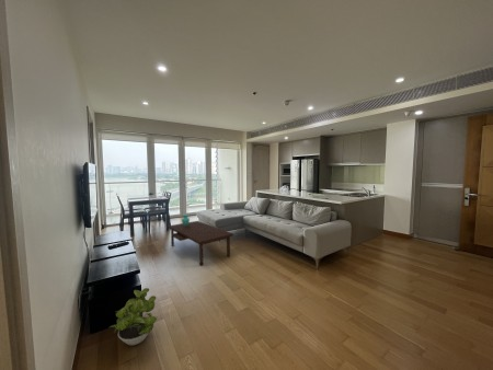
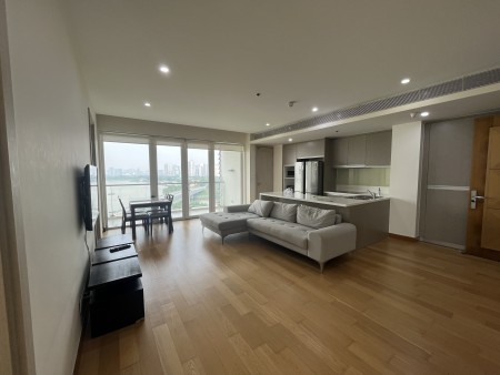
- potted plant (134, 317)
- coffee table (195, 234)
